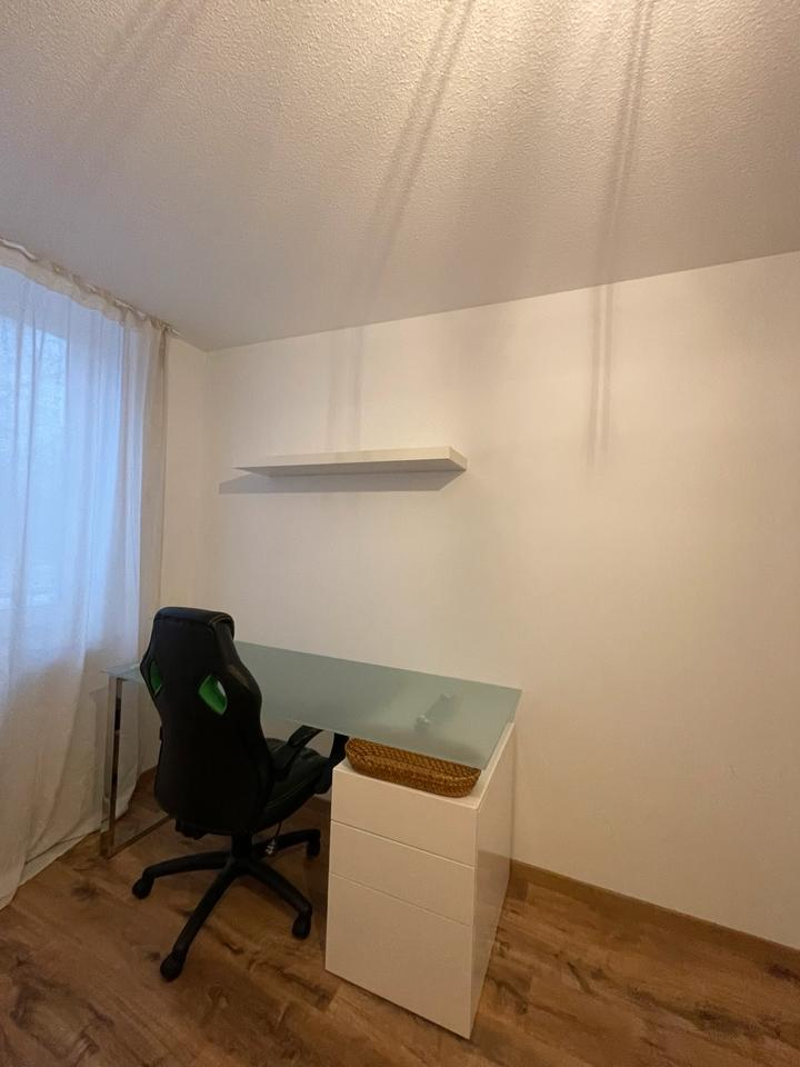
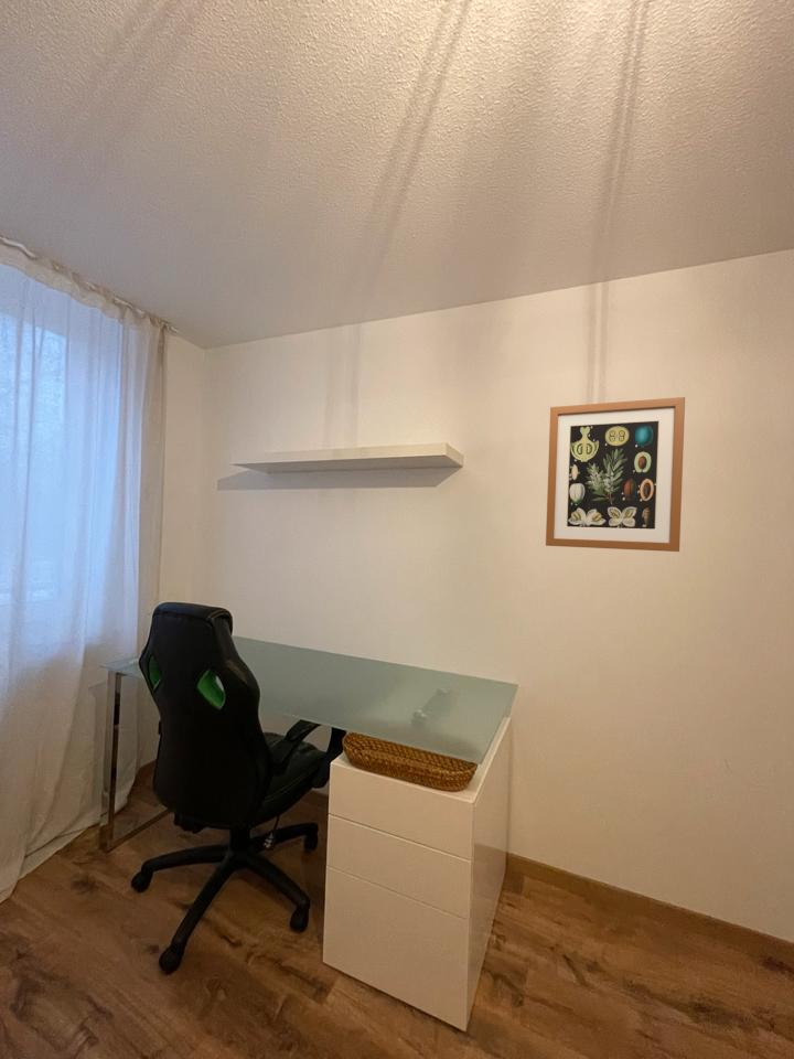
+ wall art (611, 475)
